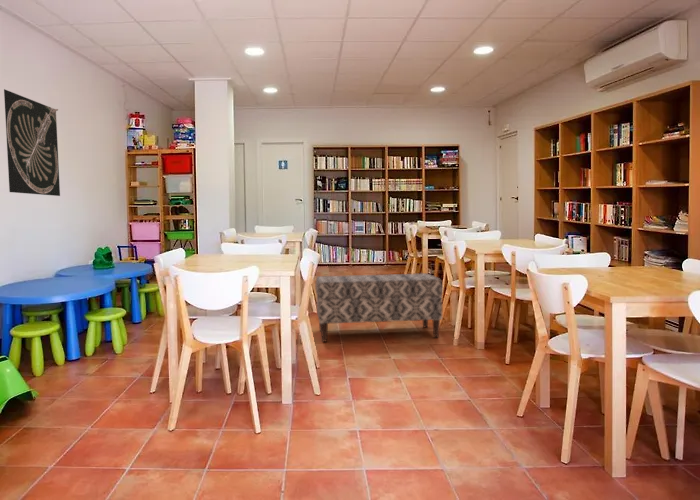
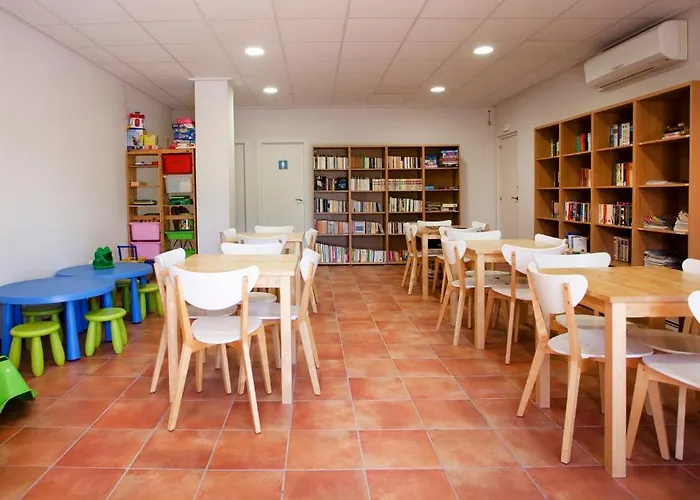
- map (37, 147)
- bench (377, 305)
